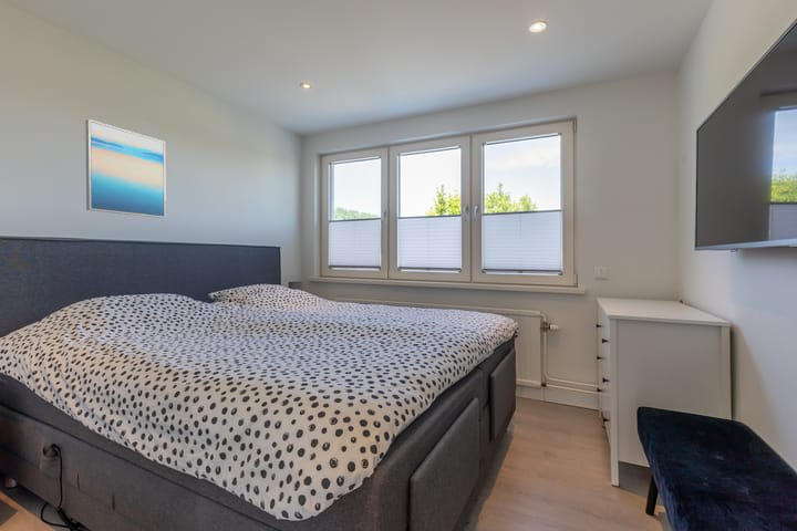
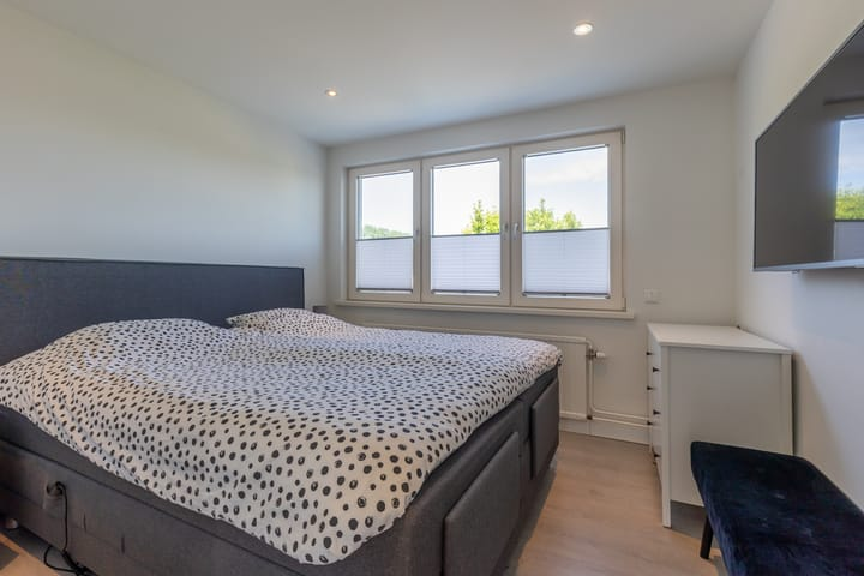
- wall art (128, 173)
